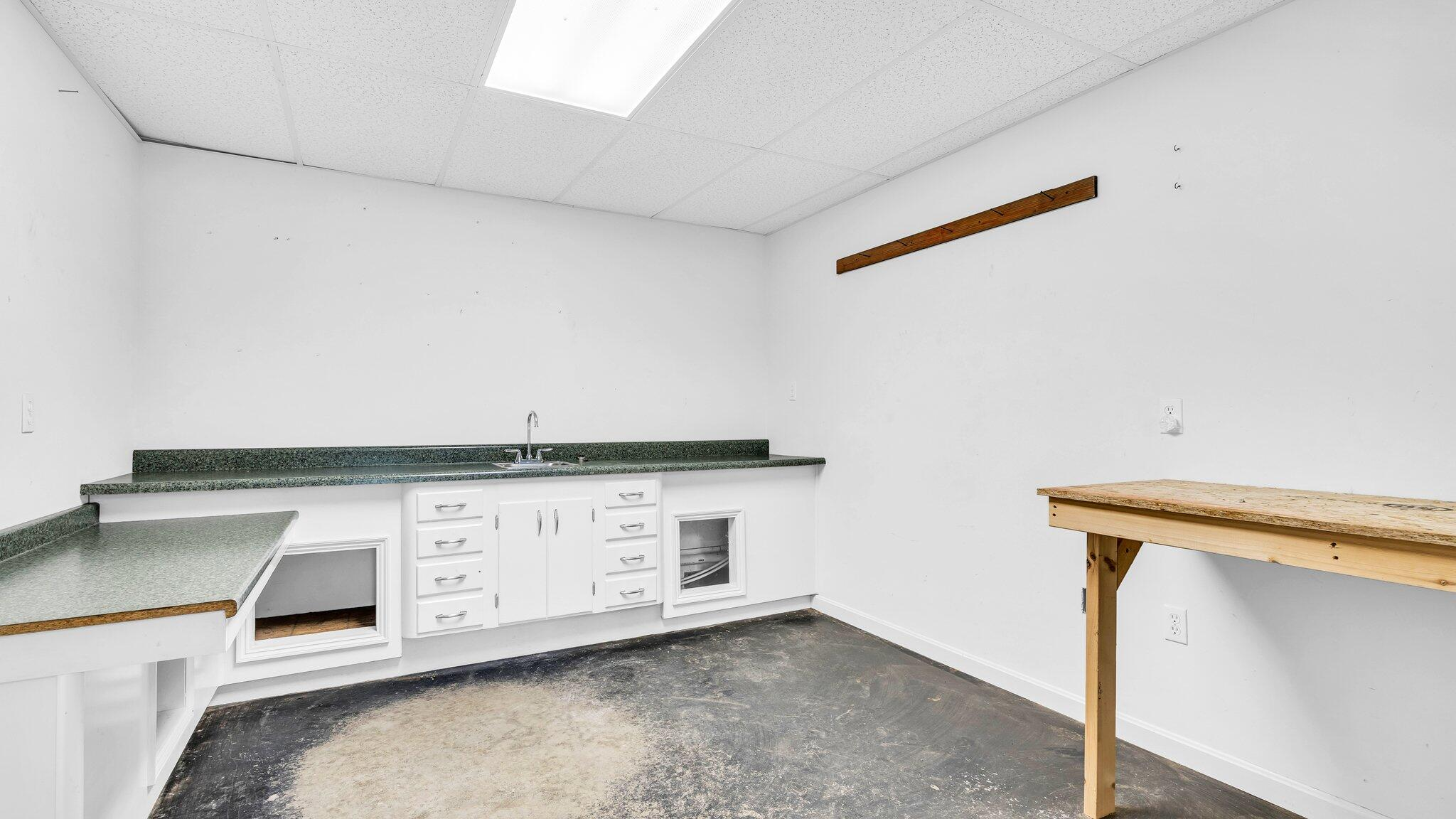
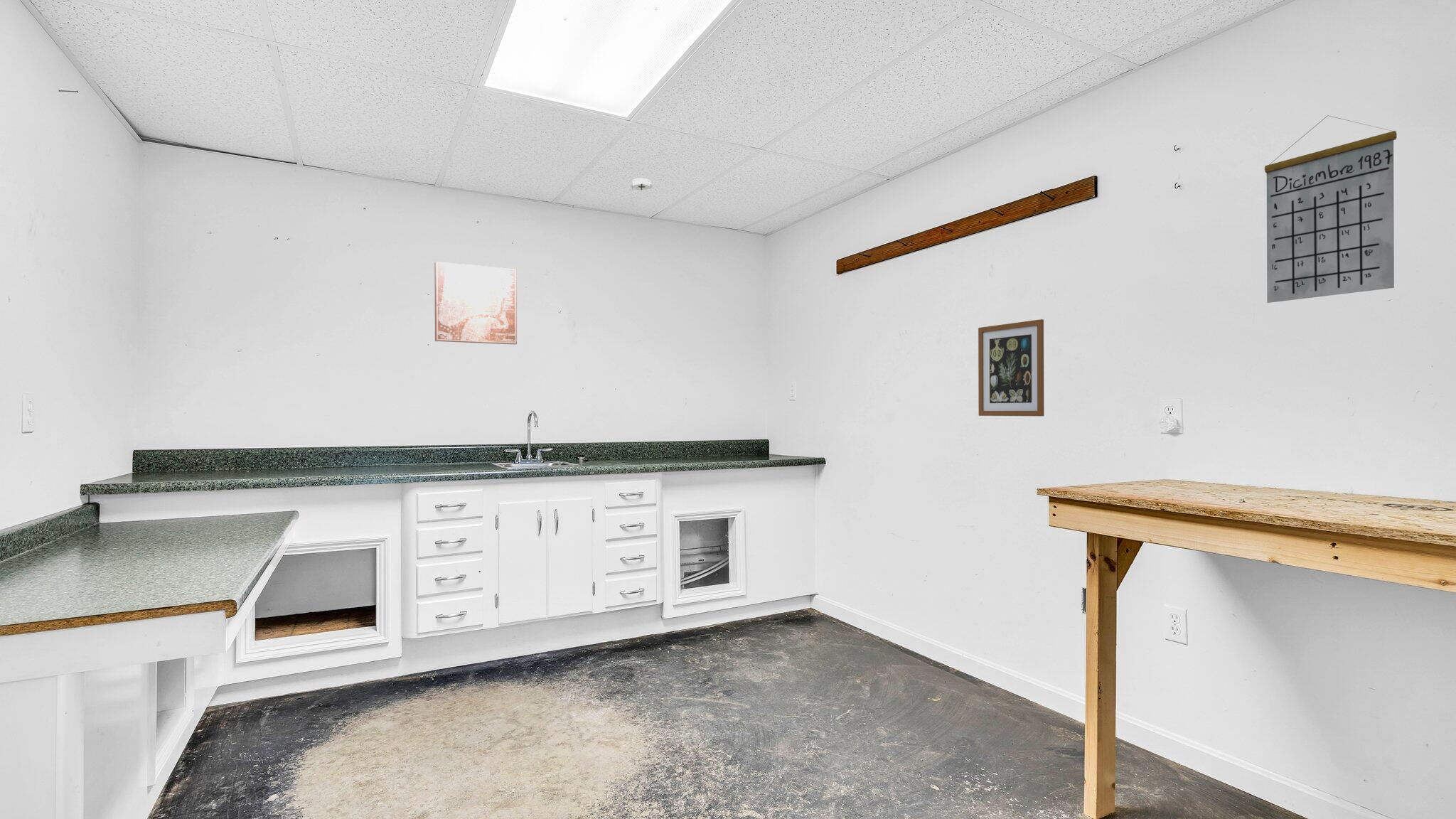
+ wall art (1010, 370)
+ wall art (476, 304)
+ smoke detector (641, 184)
+ calendar (1327, 205)
